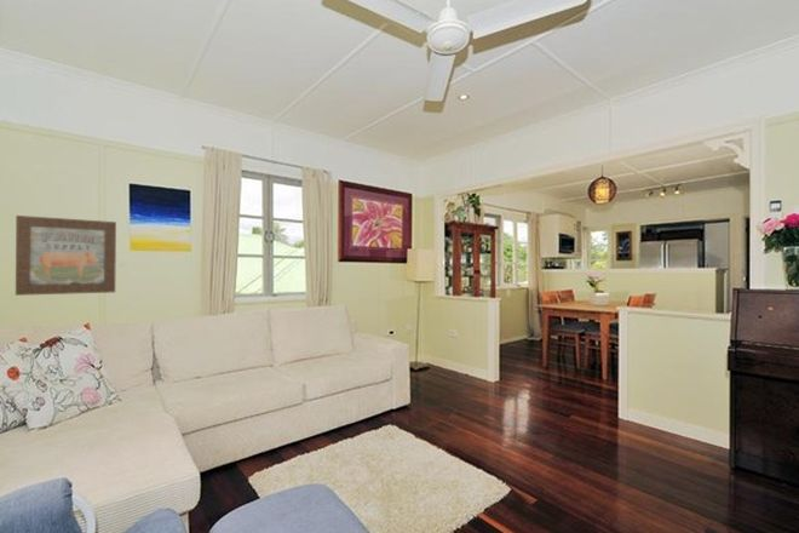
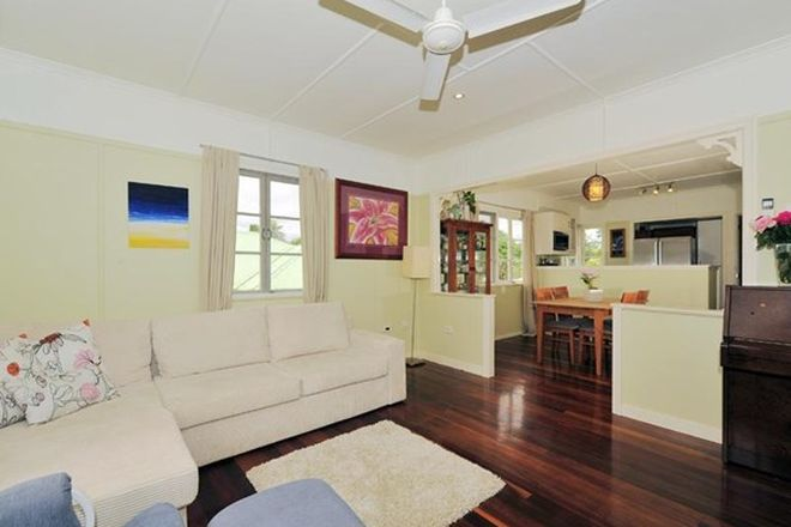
- wall art (69, 256)
